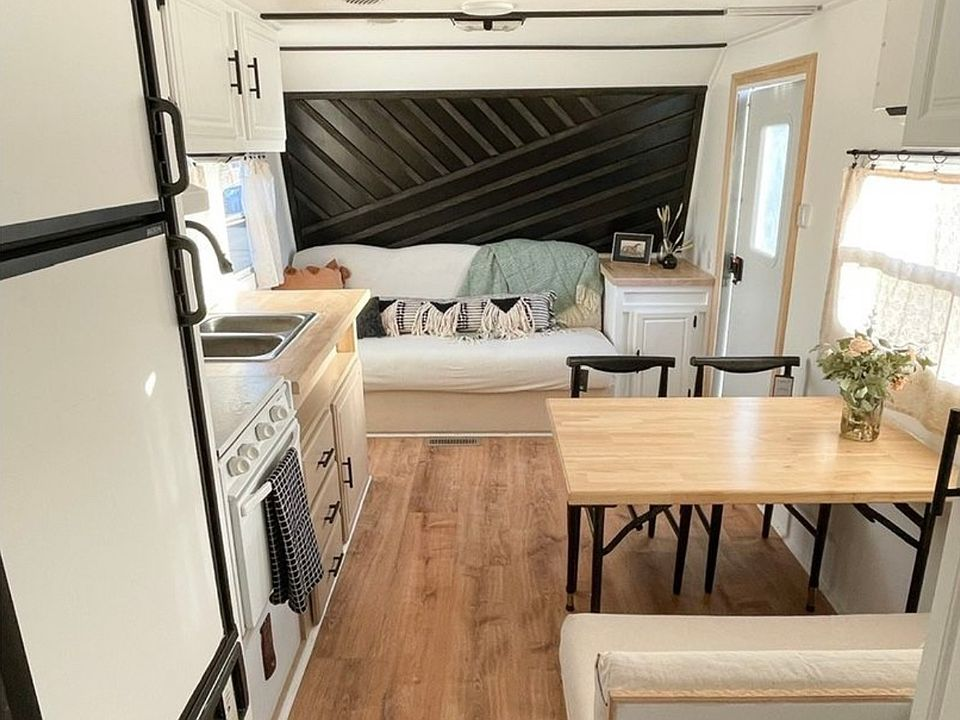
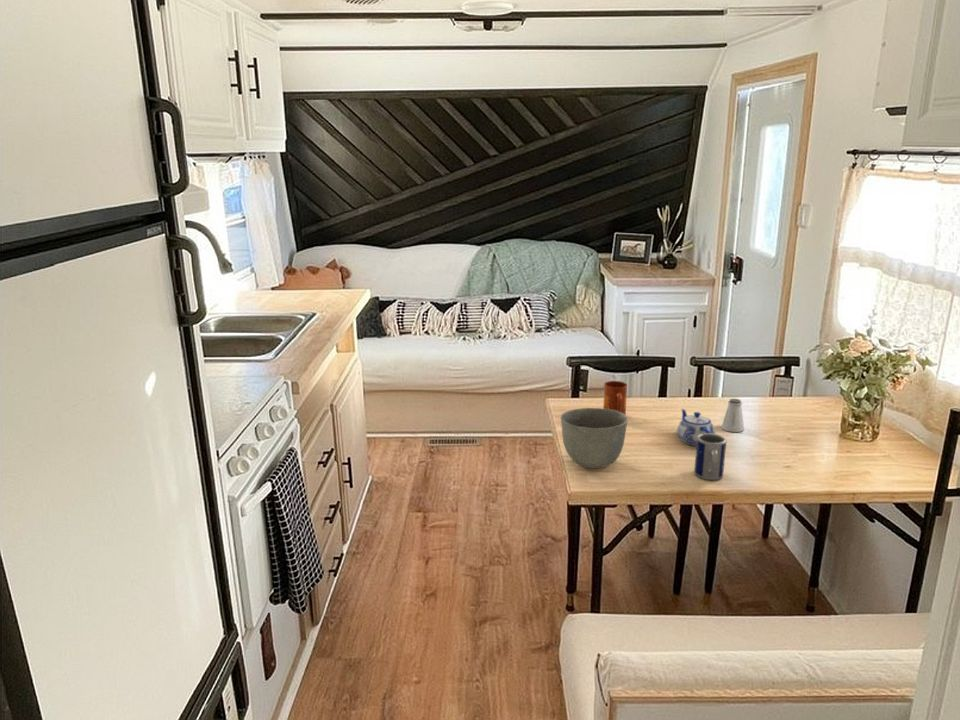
+ mug (711, 459)
+ saltshaker (733, 414)
+ mug (616, 402)
+ teapot (694, 426)
+ bowl (593, 439)
